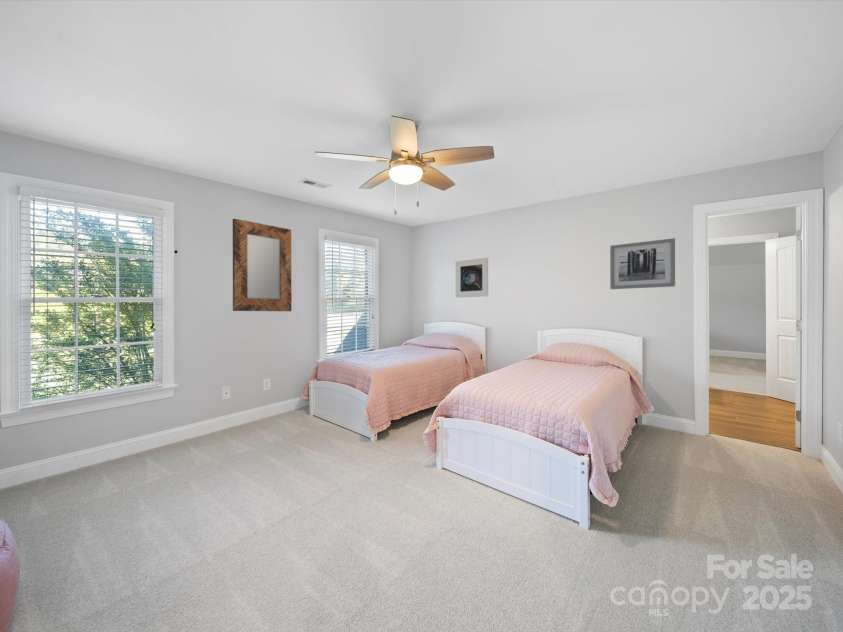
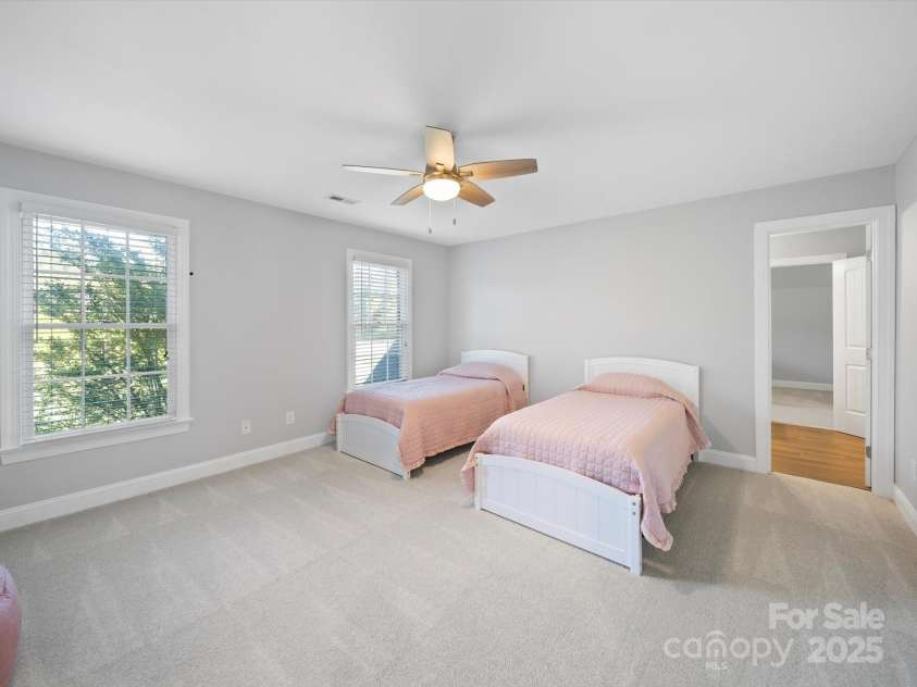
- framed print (471, 278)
- wall art (641, 265)
- home mirror (263, 267)
